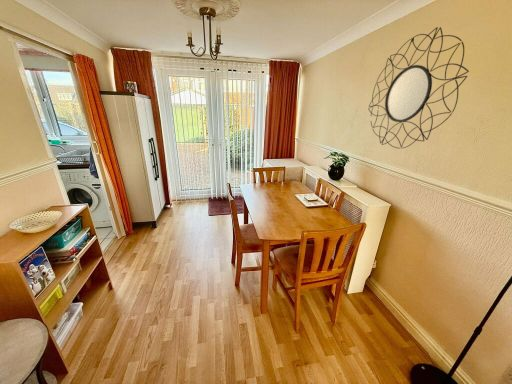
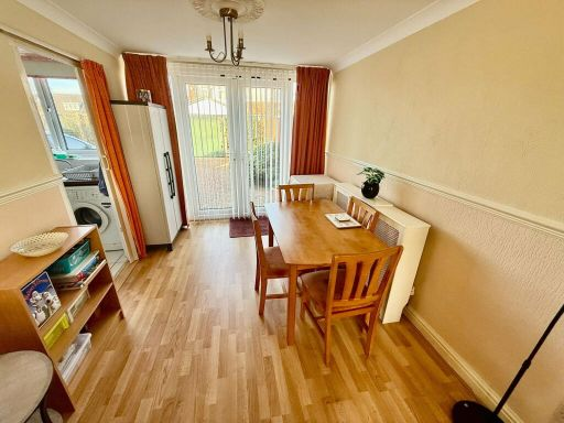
- home mirror (406, 95)
